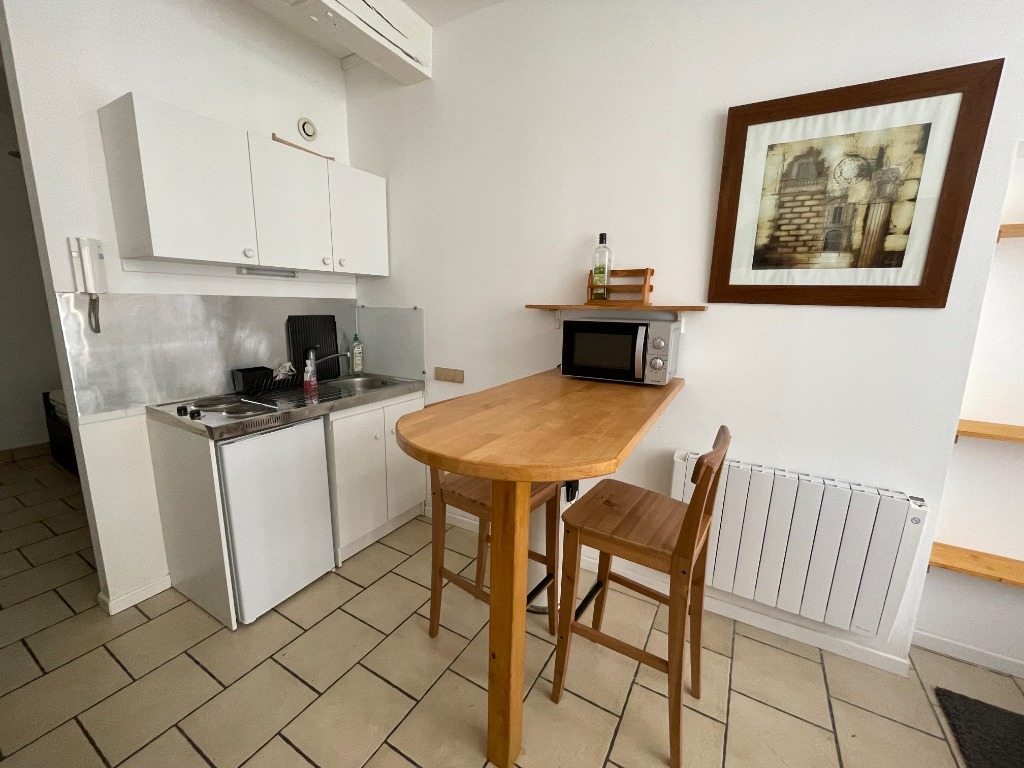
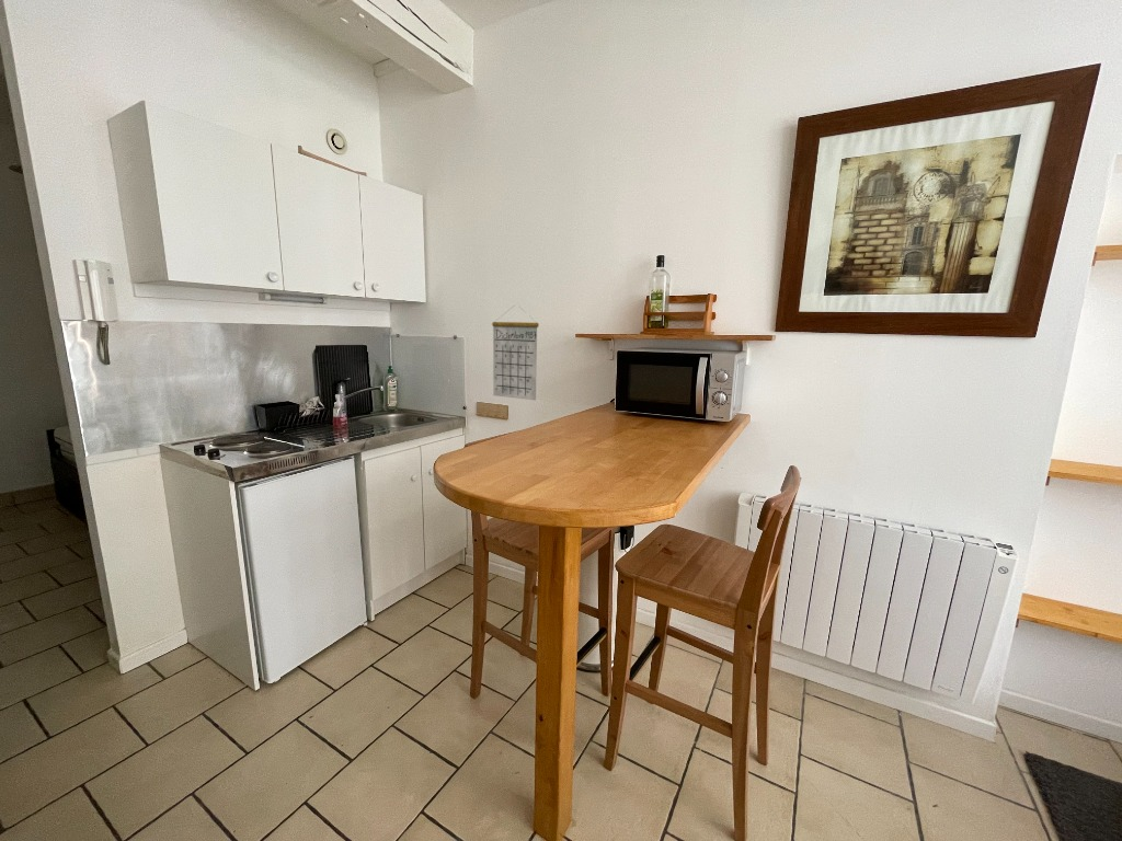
+ calendar (514, 352)
